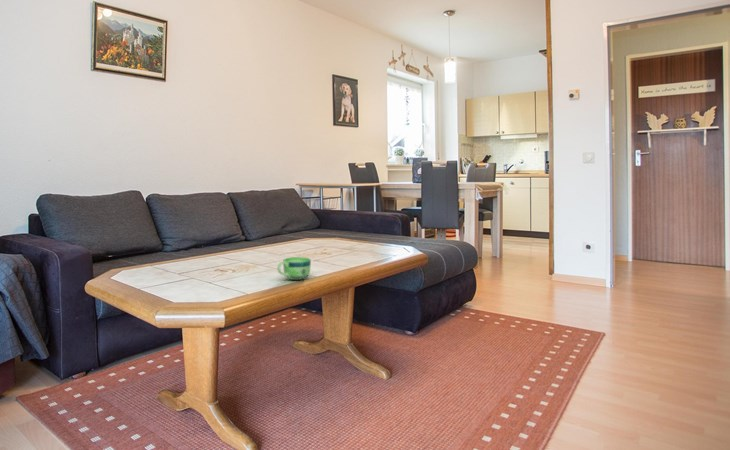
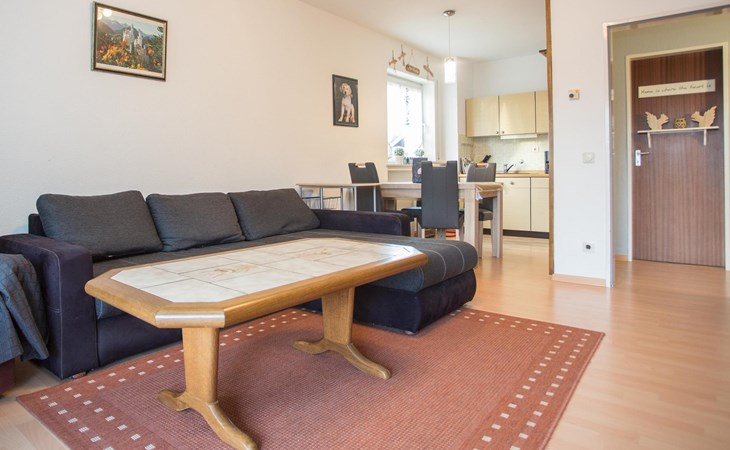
- cup (294, 269)
